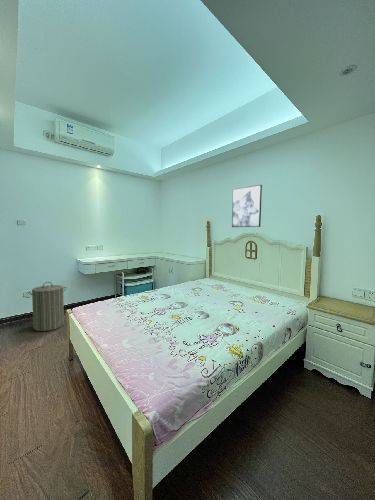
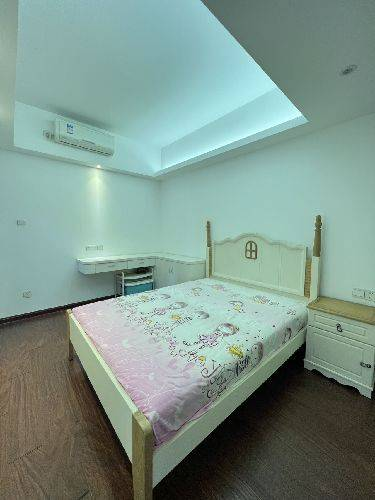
- wall art (246, 207)
- laundry hamper (48, 304)
